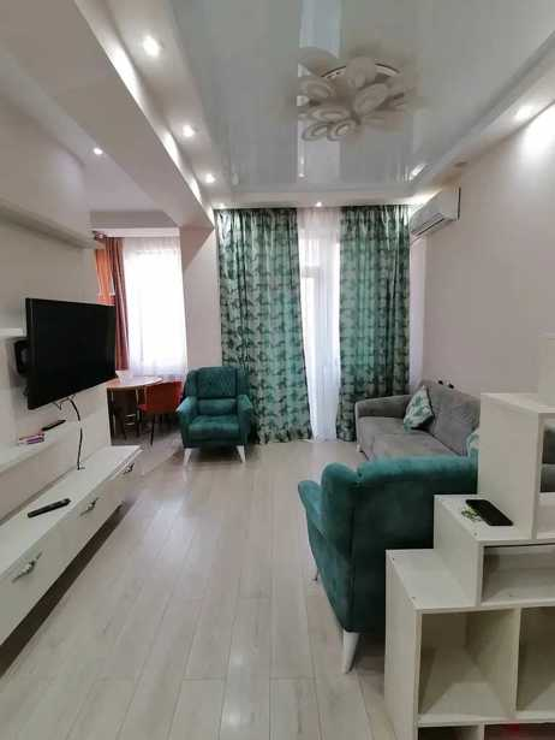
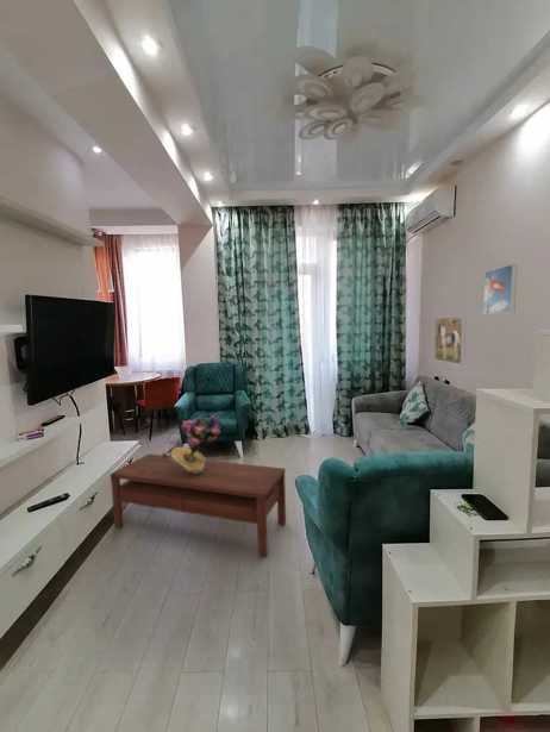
+ bouquet (193, 440)
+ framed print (499, 290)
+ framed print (449, 339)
+ coffee table (199, 498)
